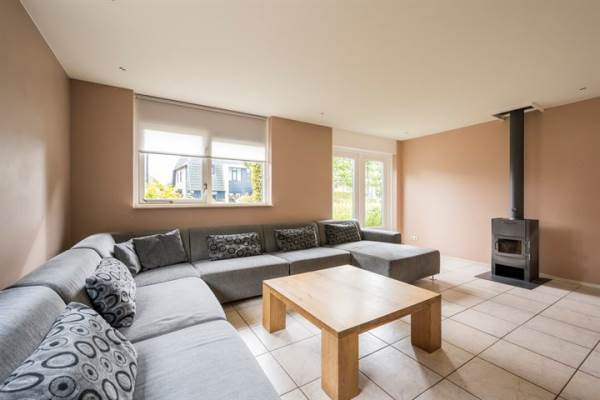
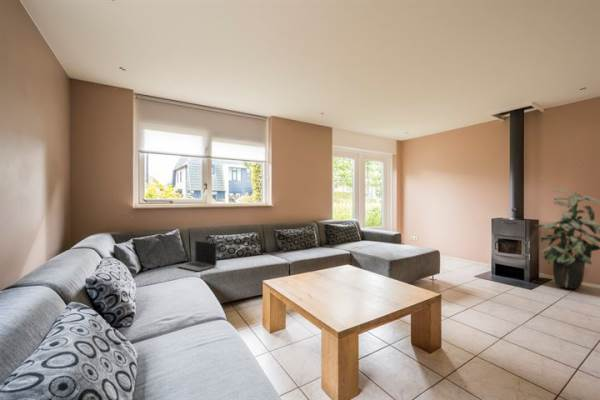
+ indoor plant (567, 238)
+ laptop computer (196, 255)
